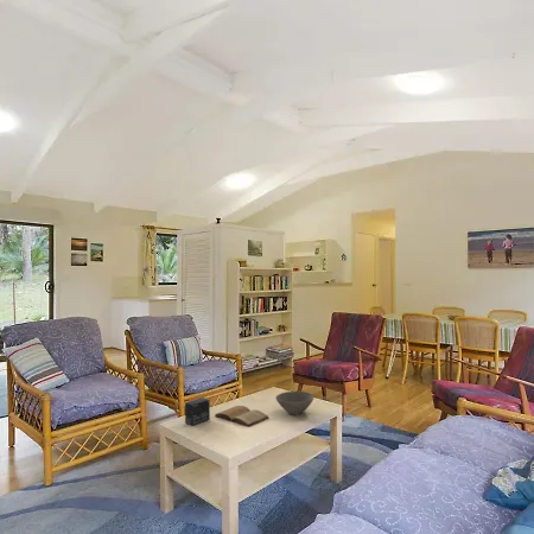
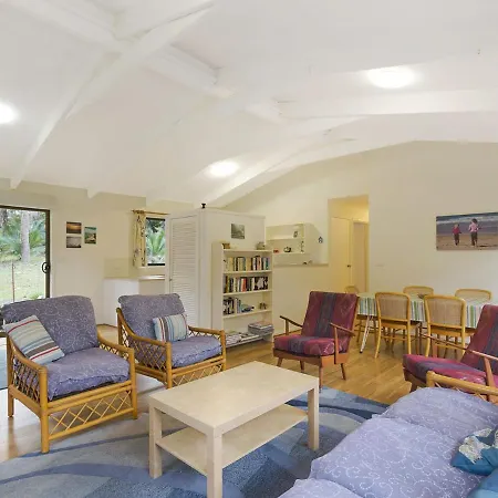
- small box (197, 411)
- book (241, 414)
- bowl (294, 403)
